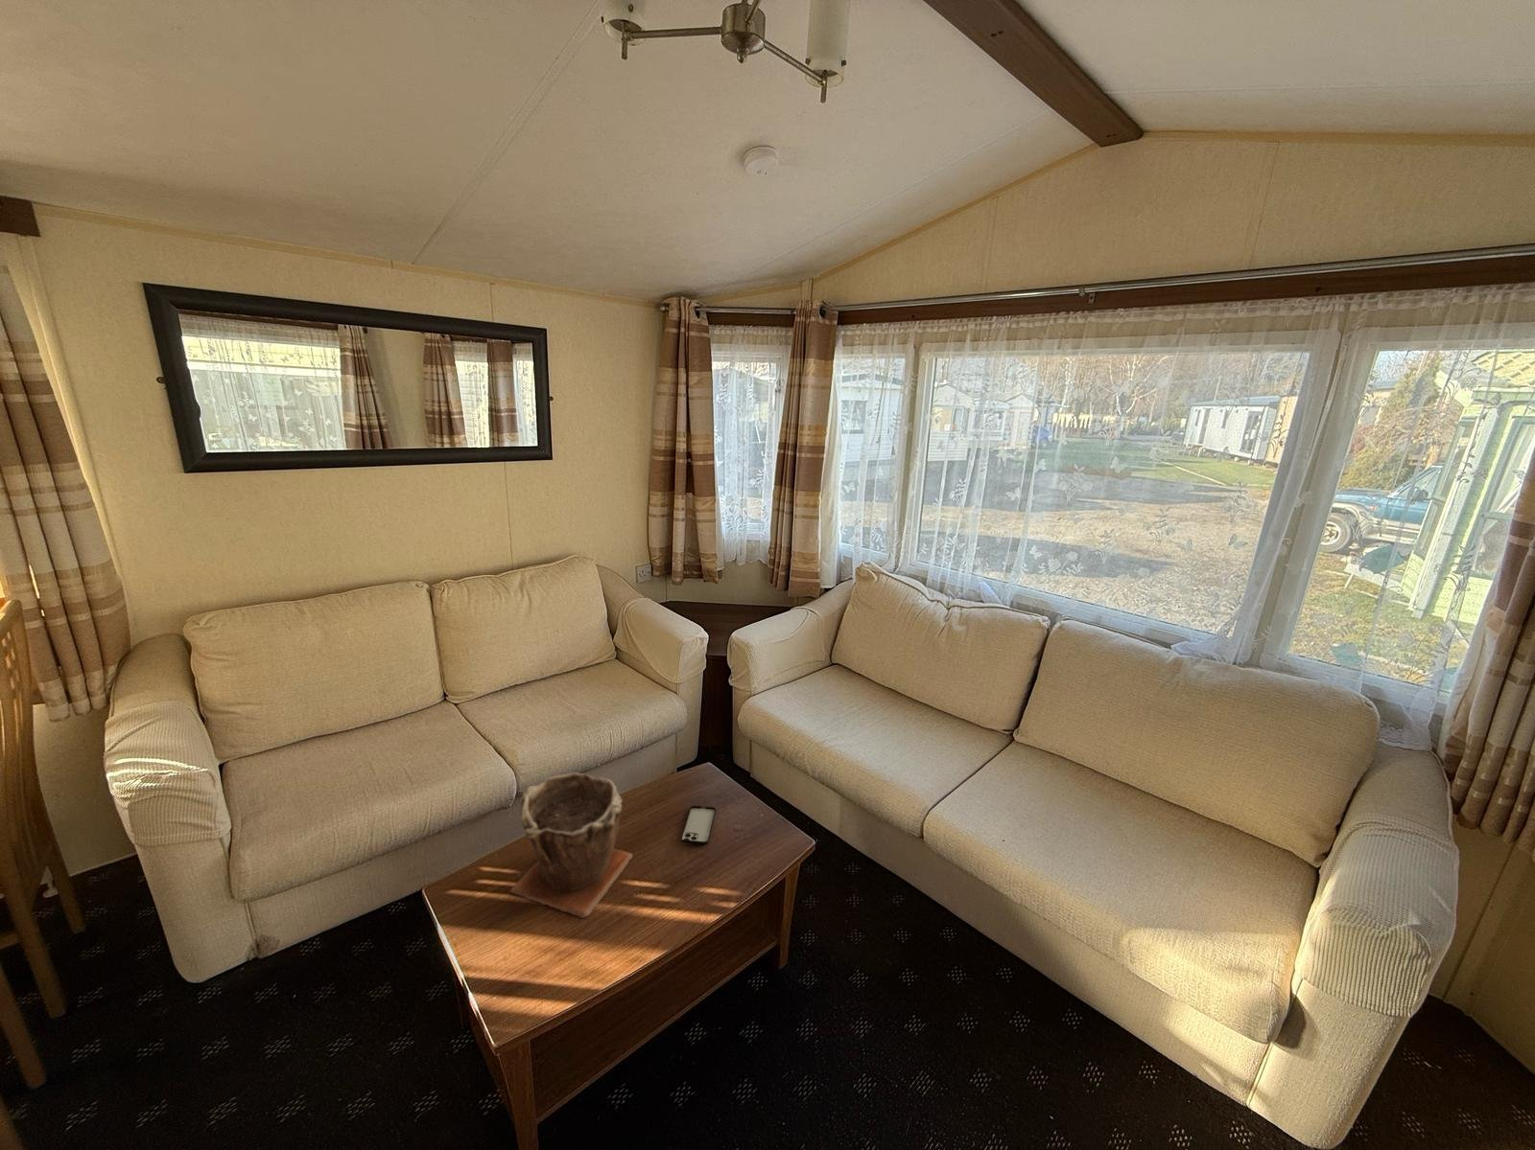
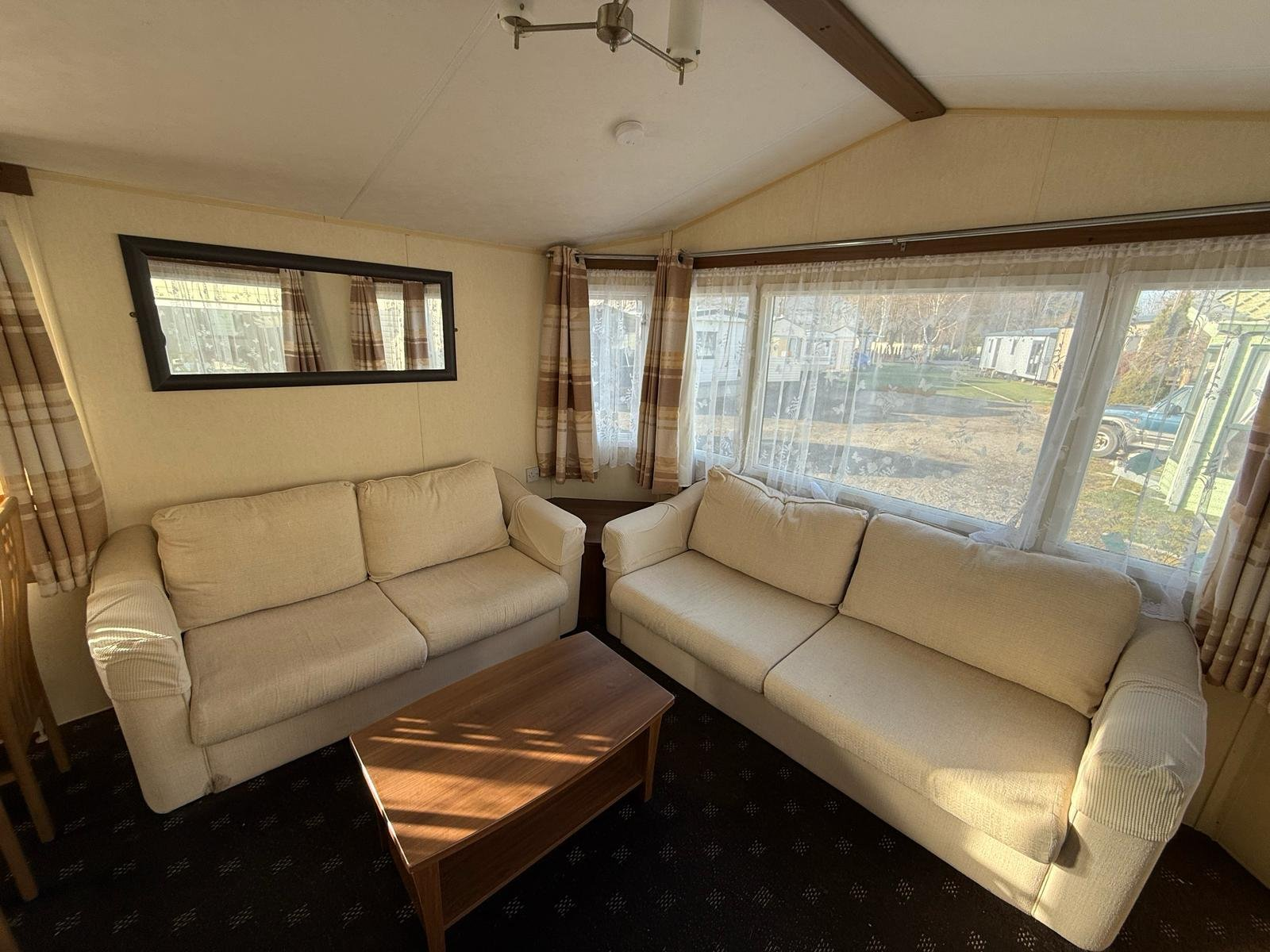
- plant pot (572, 836)
- smartphone (699, 824)
